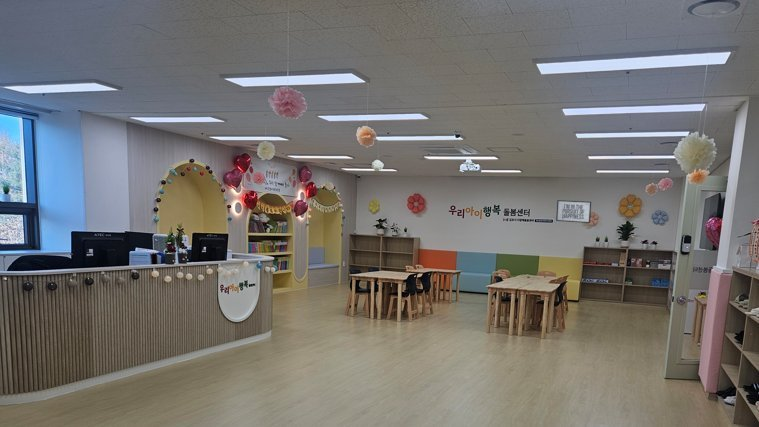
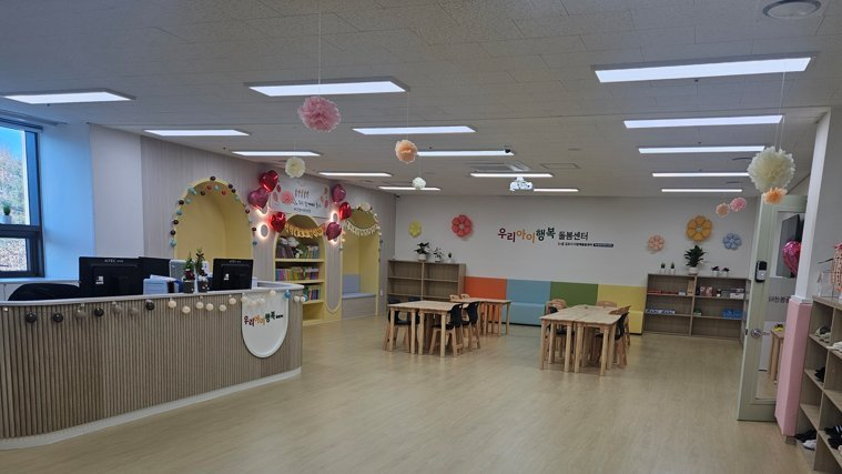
- mirror (573, 211)
